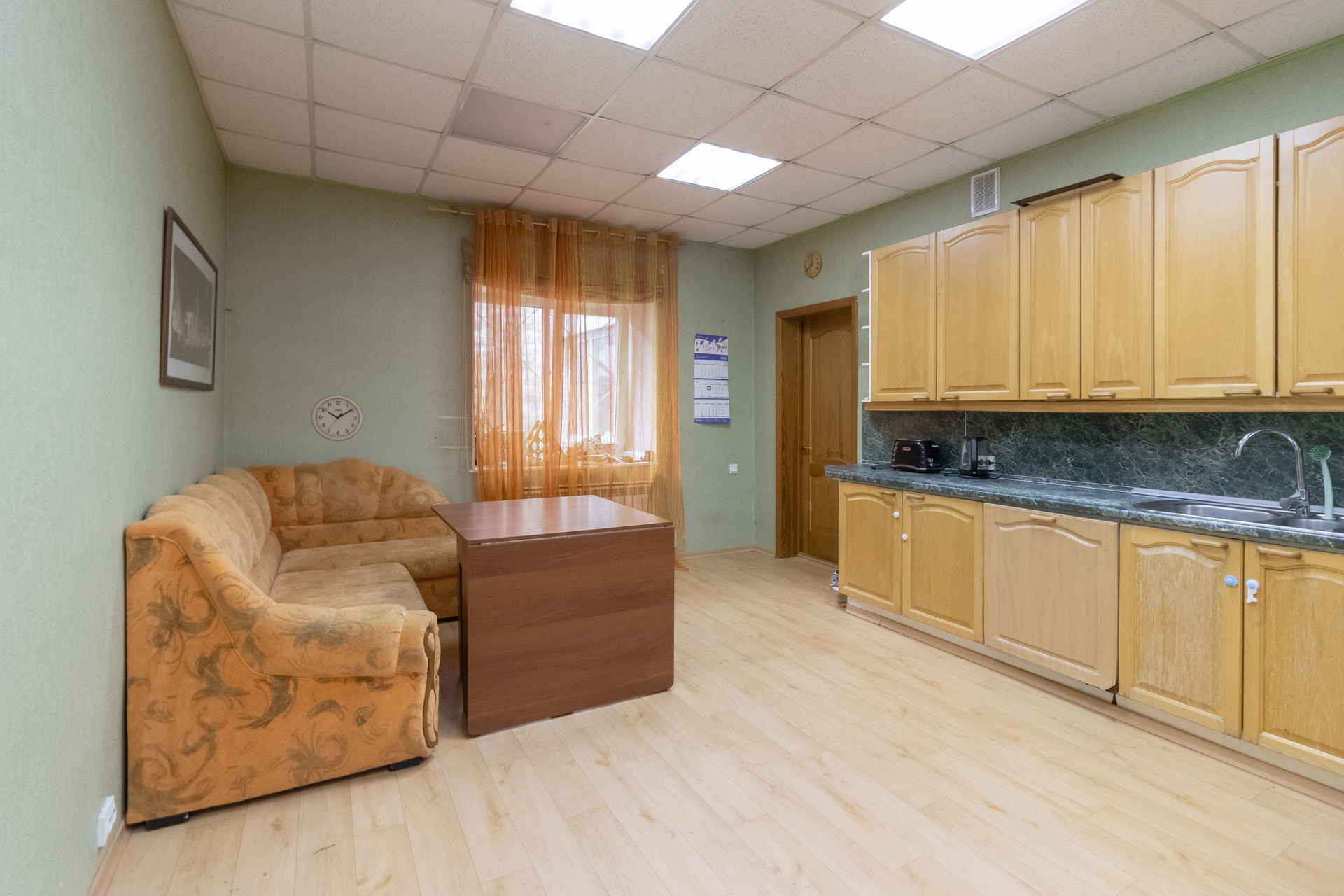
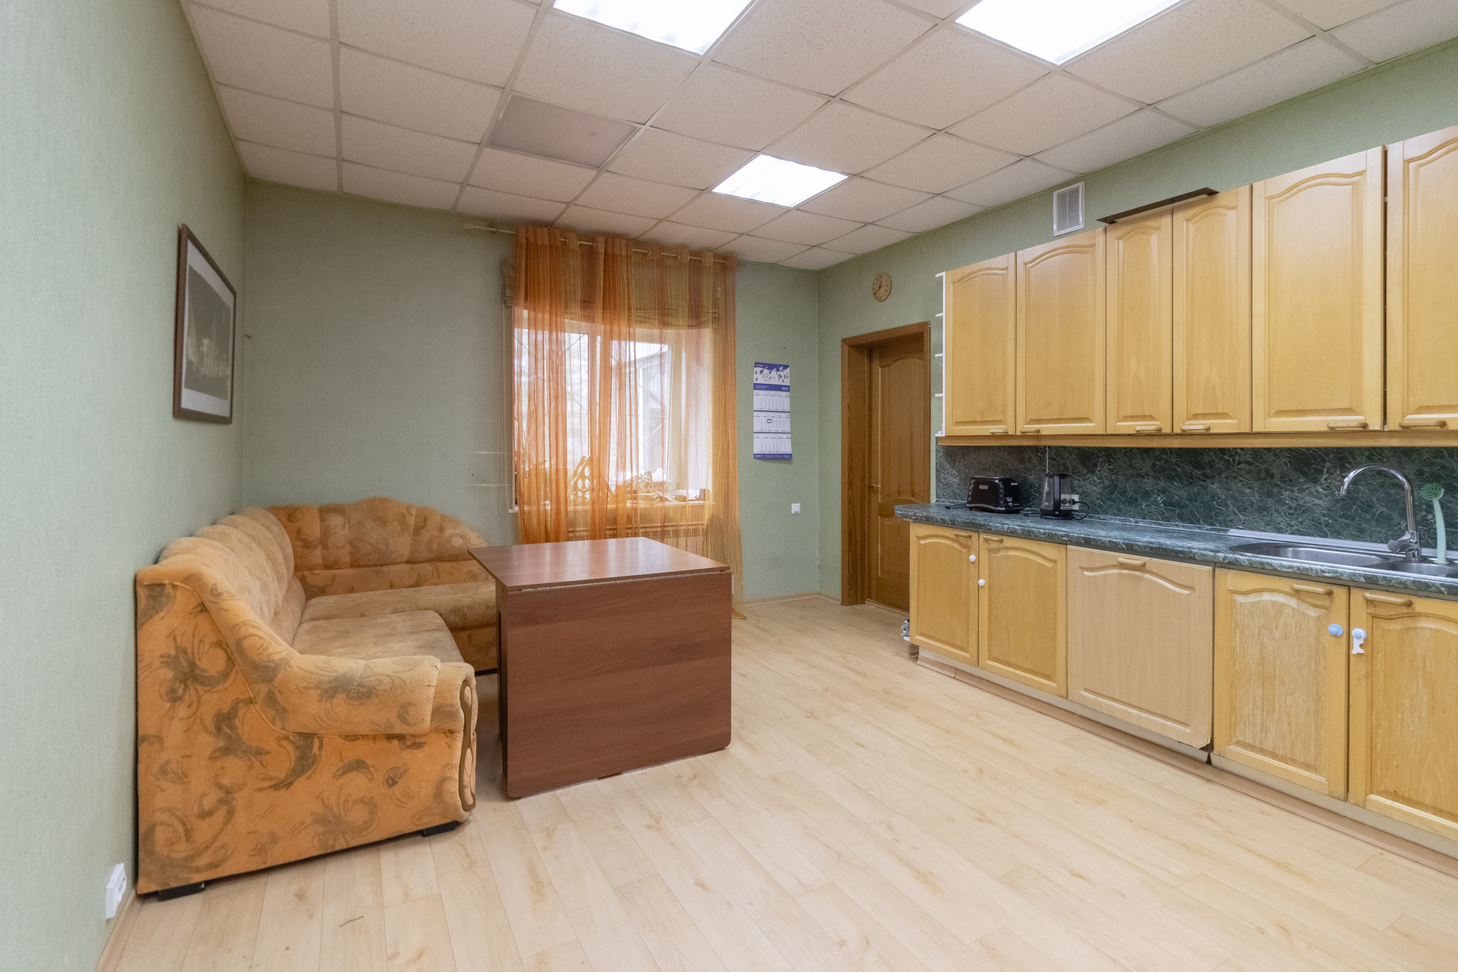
- wall clock (337, 417)
